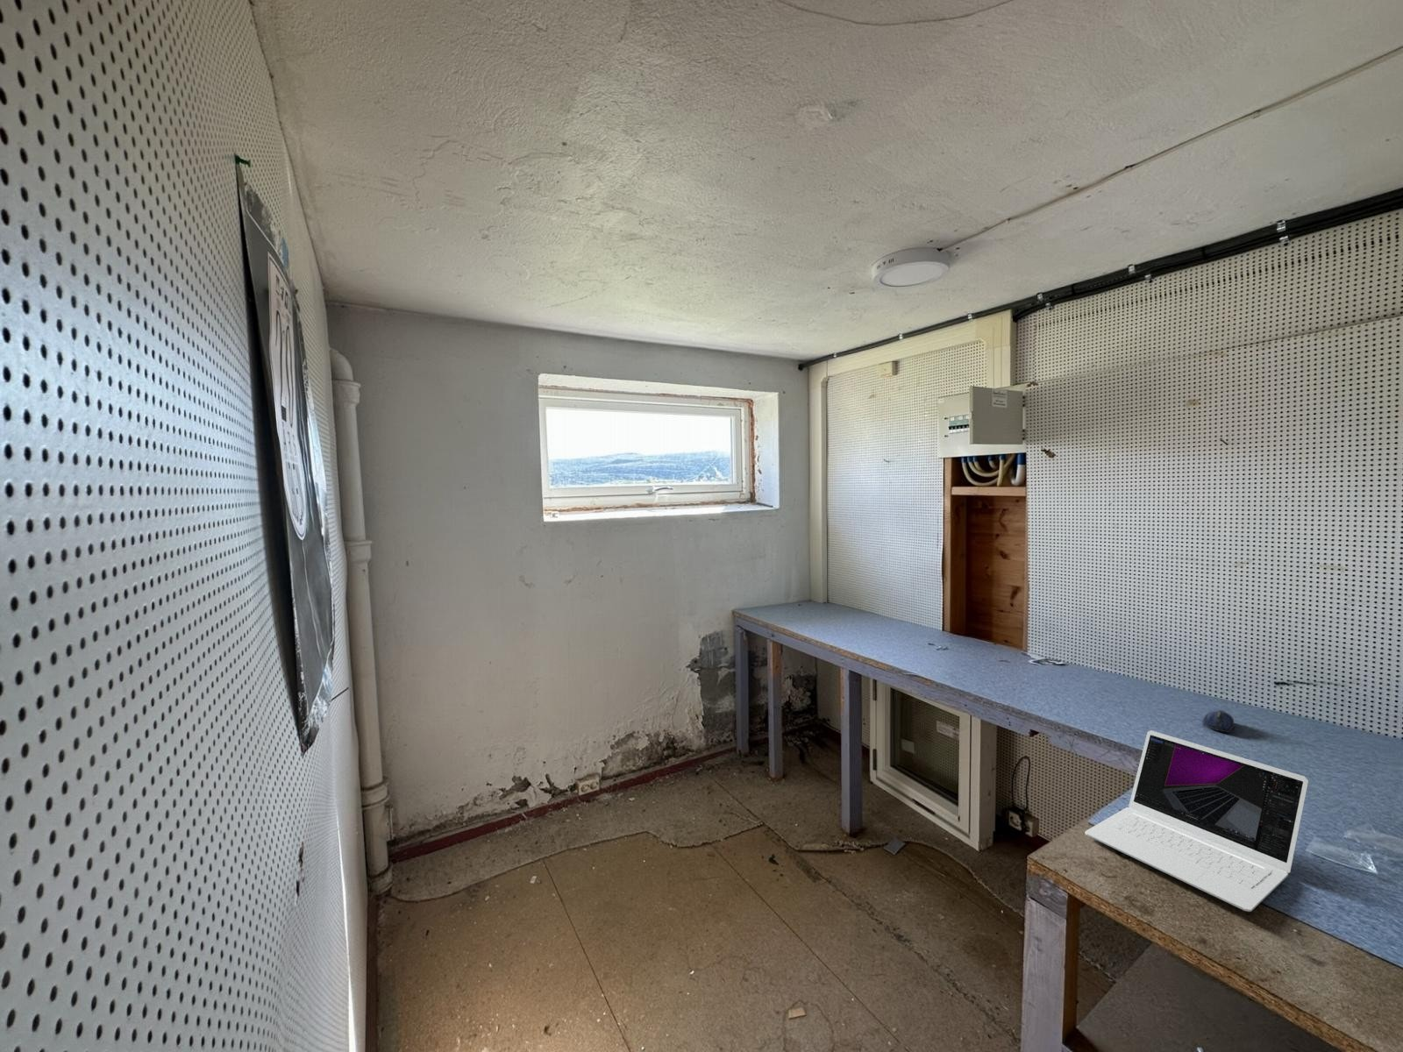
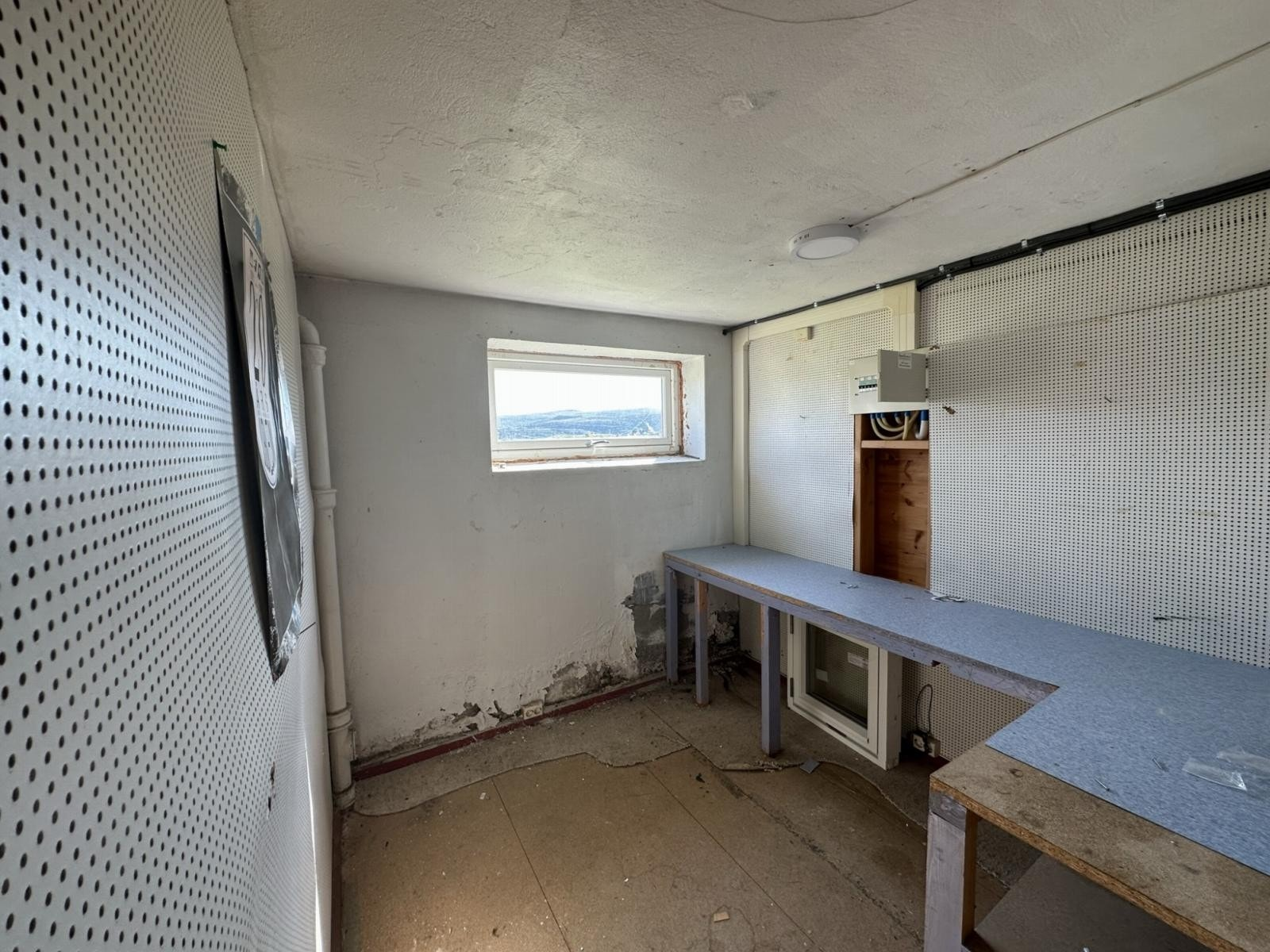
- laptop (1191, 802)
- computer mouse (1219, 718)
